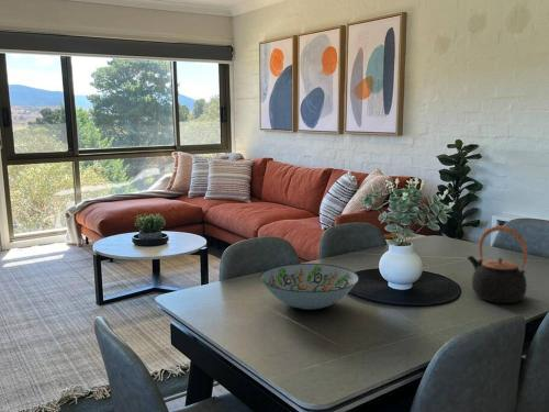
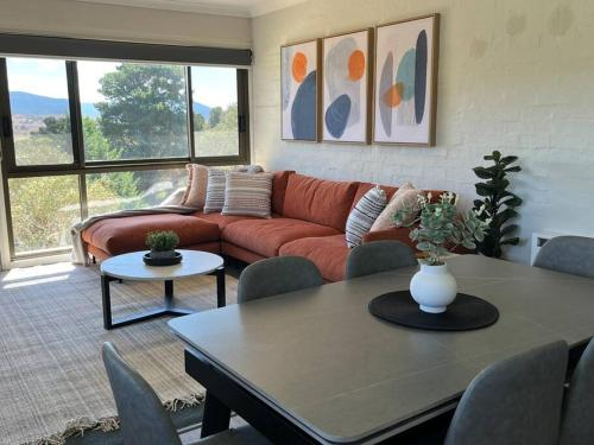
- decorative bowl (309, 290)
- teapot (495, 260)
